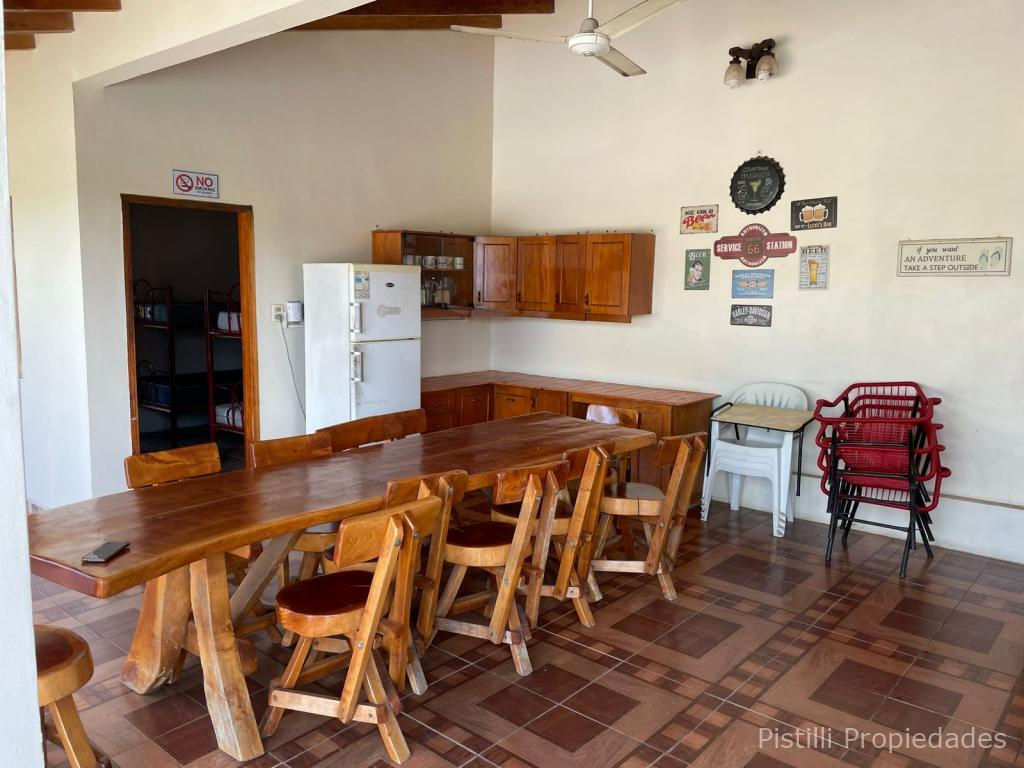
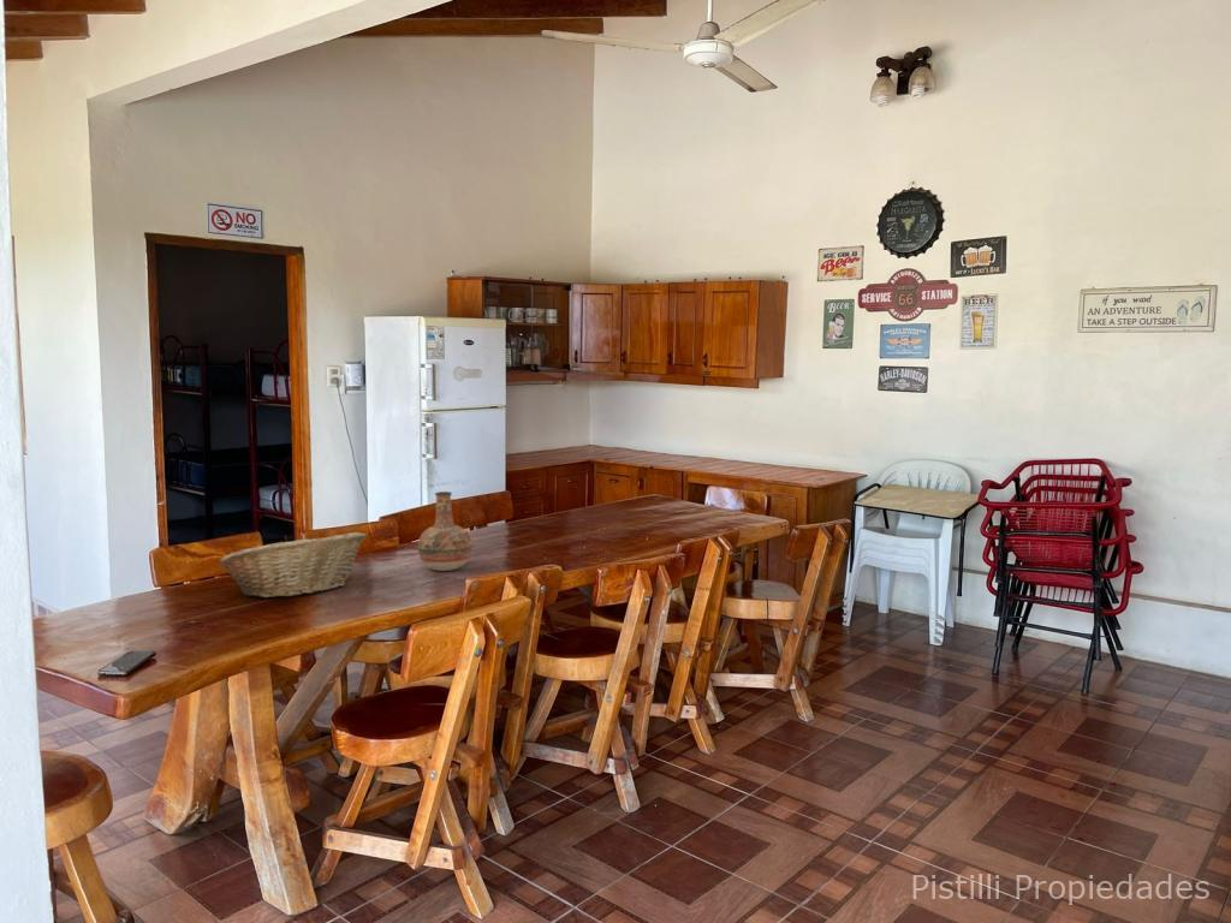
+ fruit basket (295, 559)
+ vase (445, 530)
